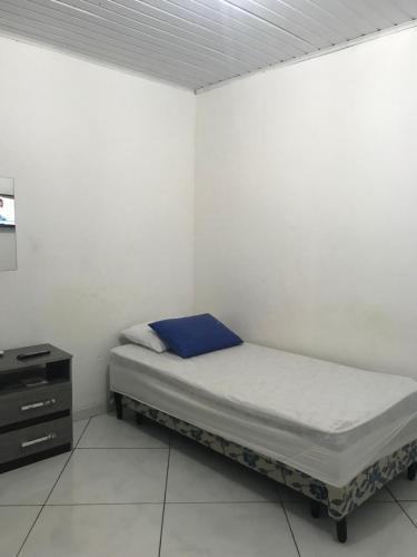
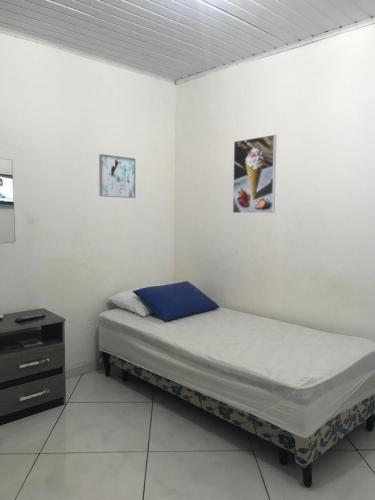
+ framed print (253, 176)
+ wall art (117, 176)
